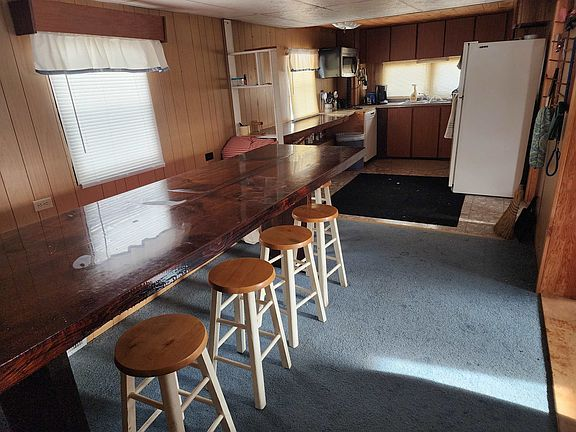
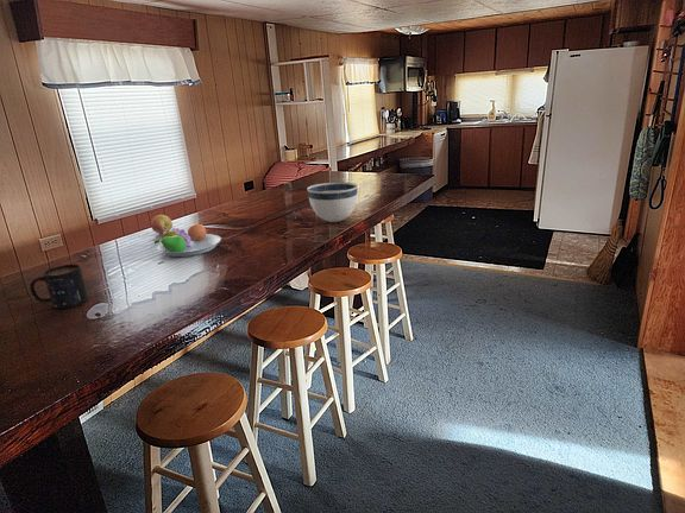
+ fruit (161, 223)
+ bowl (333, 203)
+ fruit bowl (186, 238)
+ mug (57, 286)
